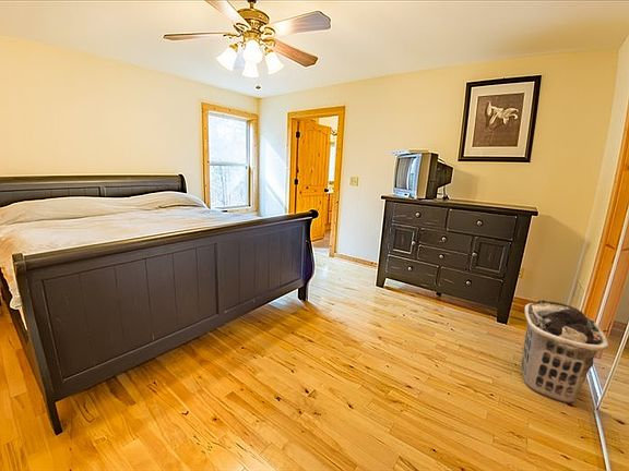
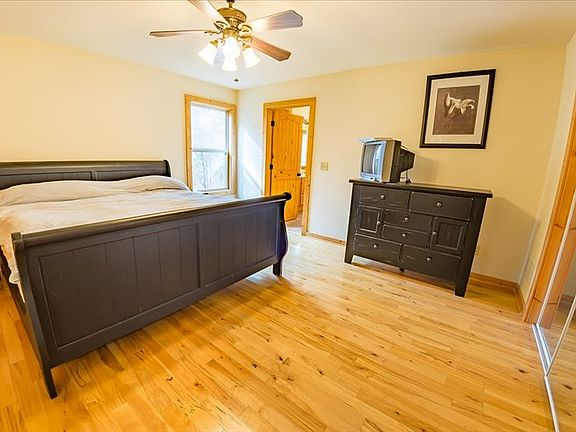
- clothes hamper (556, 346)
